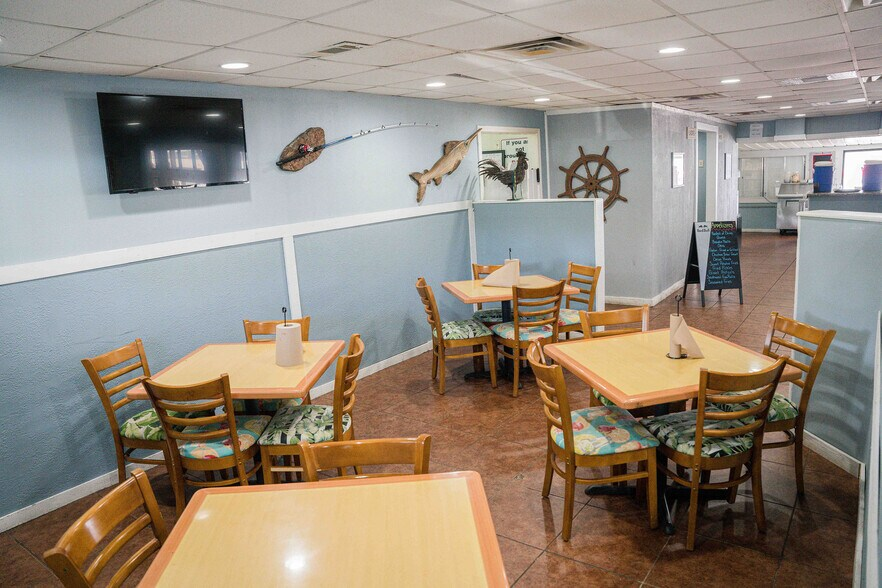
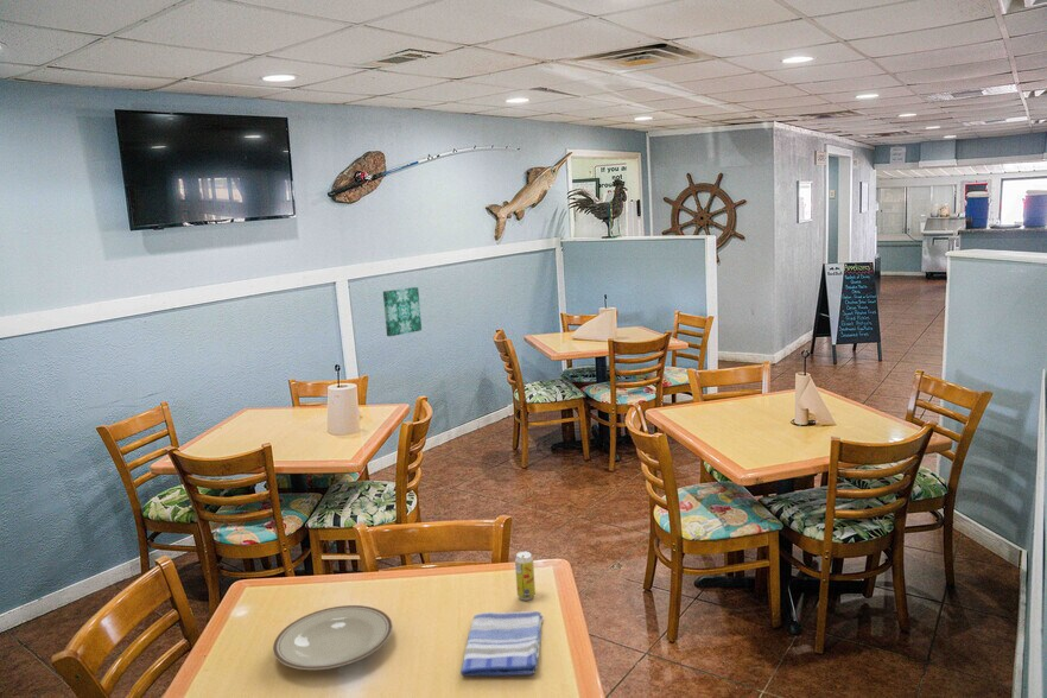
+ plate (334, 641)
+ beverage can (525, 575)
+ wall art (402, 311)
+ dish towel (503, 640)
